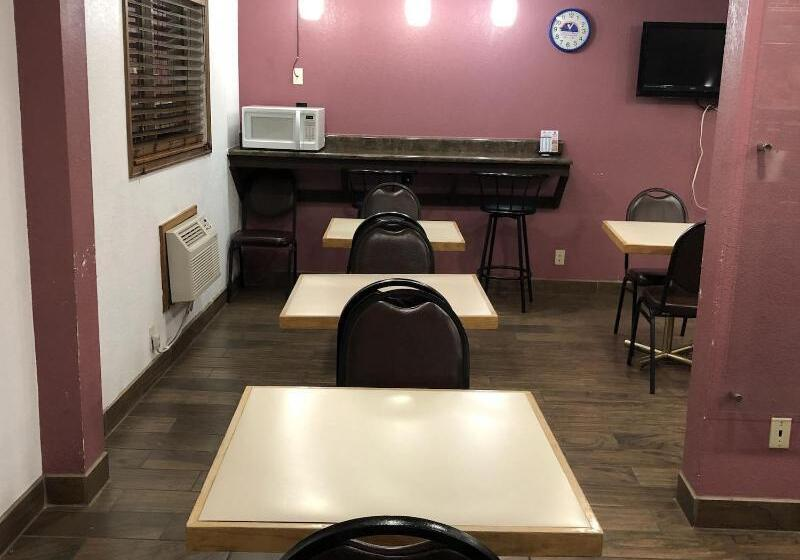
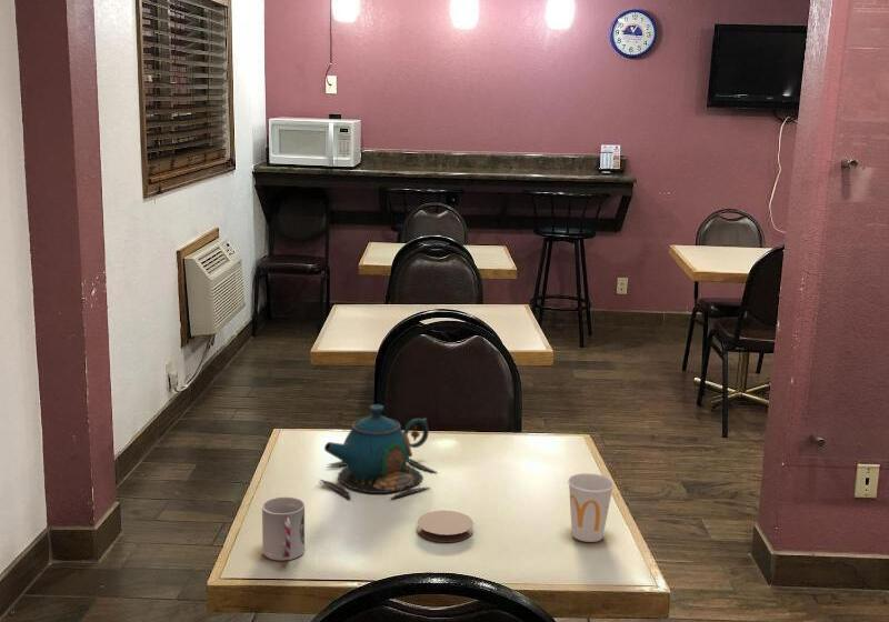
+ cup (589, 508)
+ cup (284, 532)
+ coaster (444, 525)
+ teapot (380, 441)
